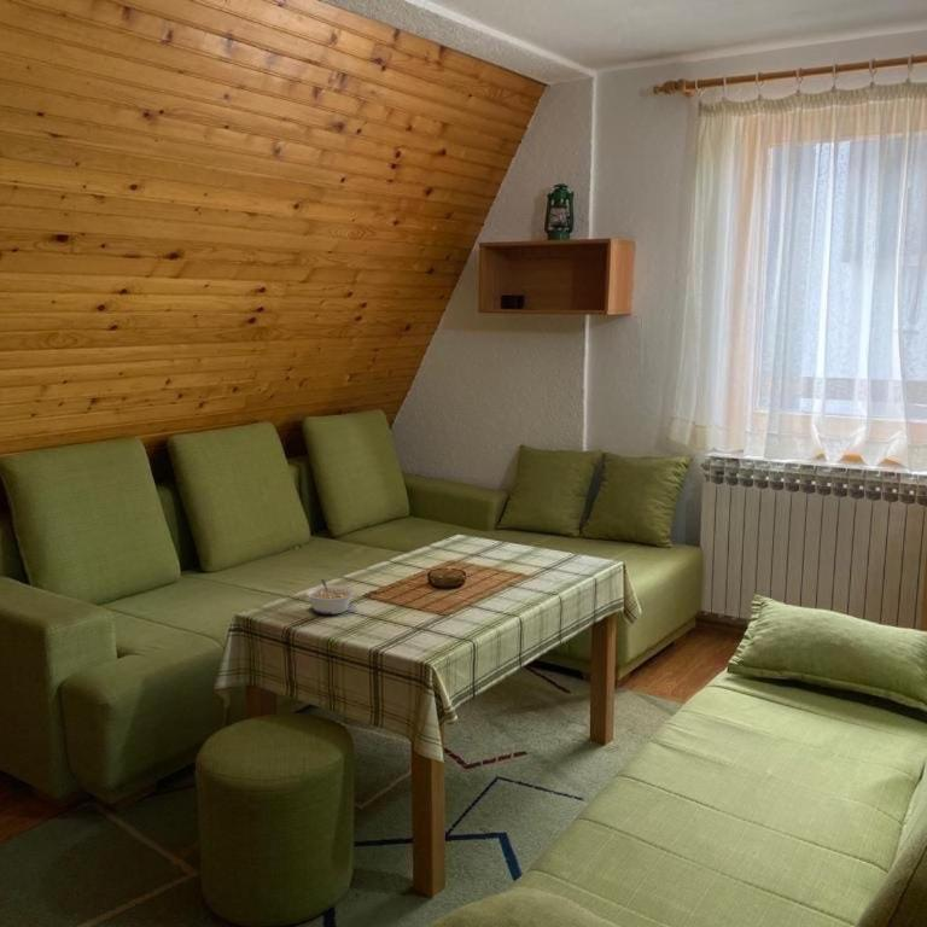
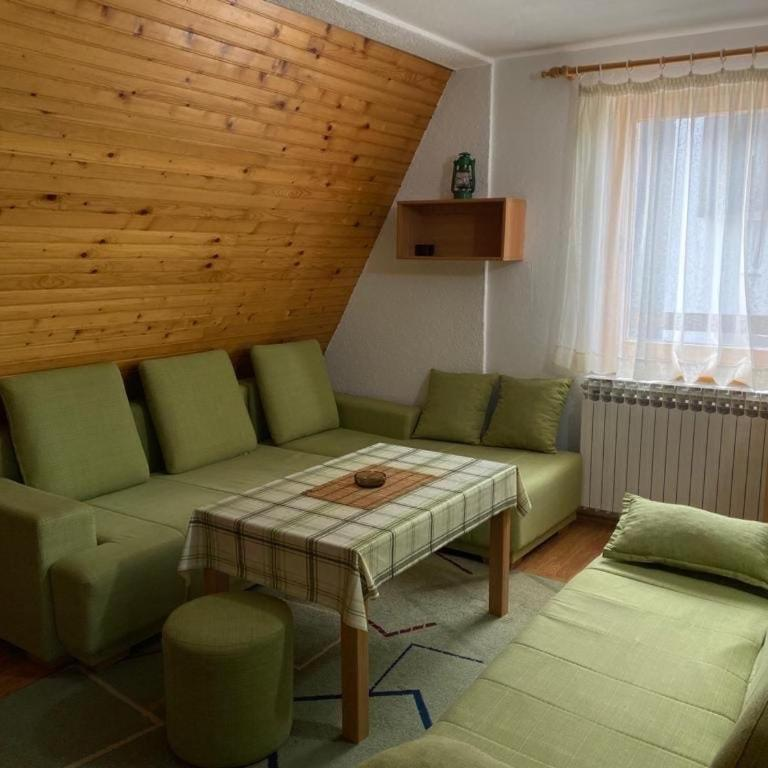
- legume (328, 597)
